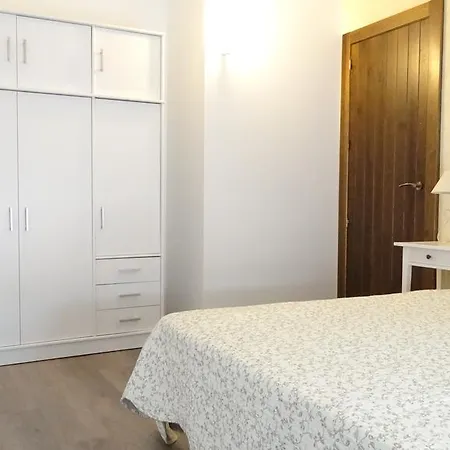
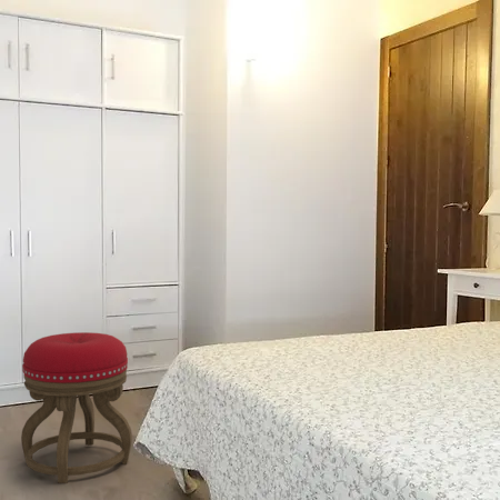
+ stool (76, 401)
